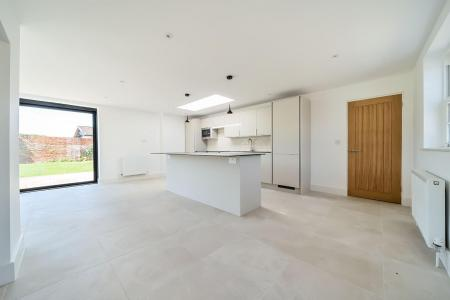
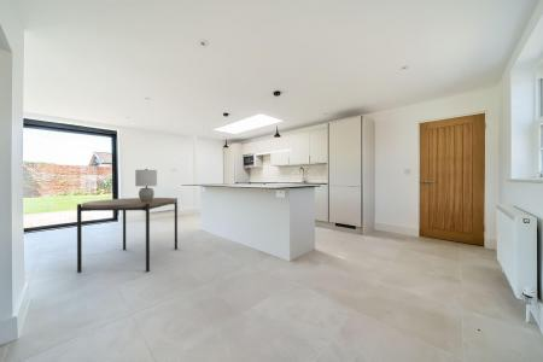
+ dining table (124, 229)
+ lamp (146, 185)
